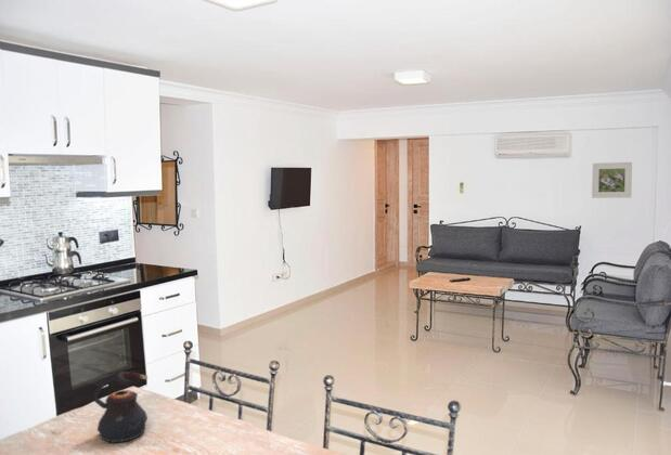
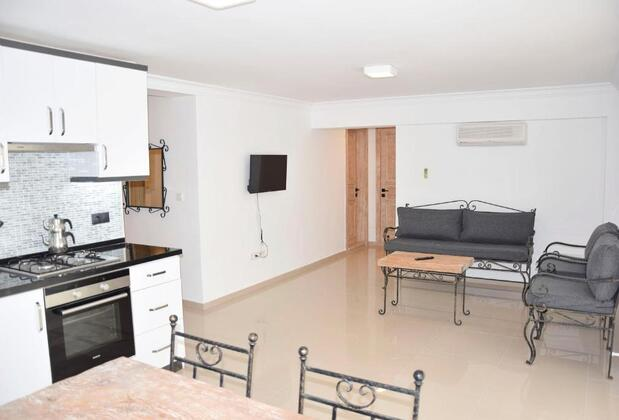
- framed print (611, 180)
- teapot (120, 403)
